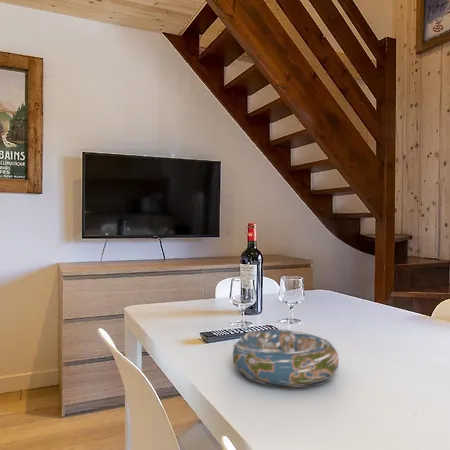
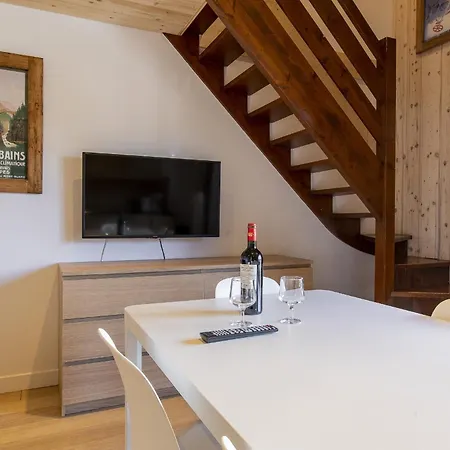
- decorative bowl (284, 355)
